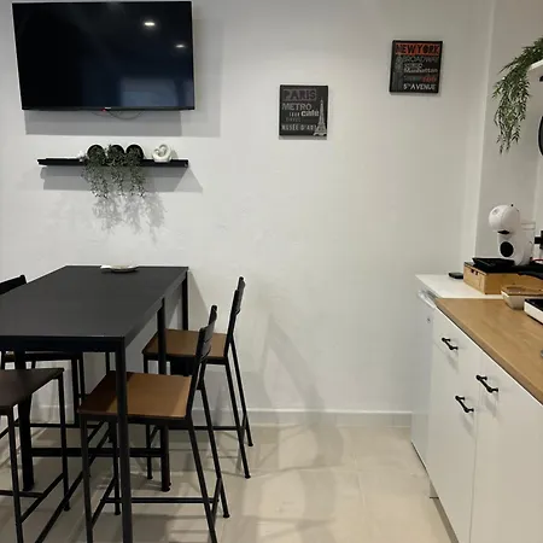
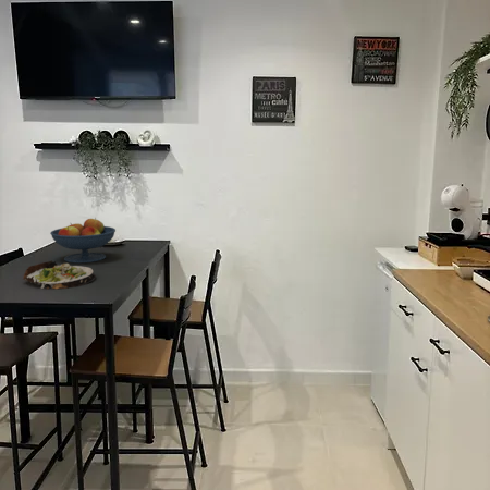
+ salad plate (62, 273)
+ fruit bowl (84, 240)
